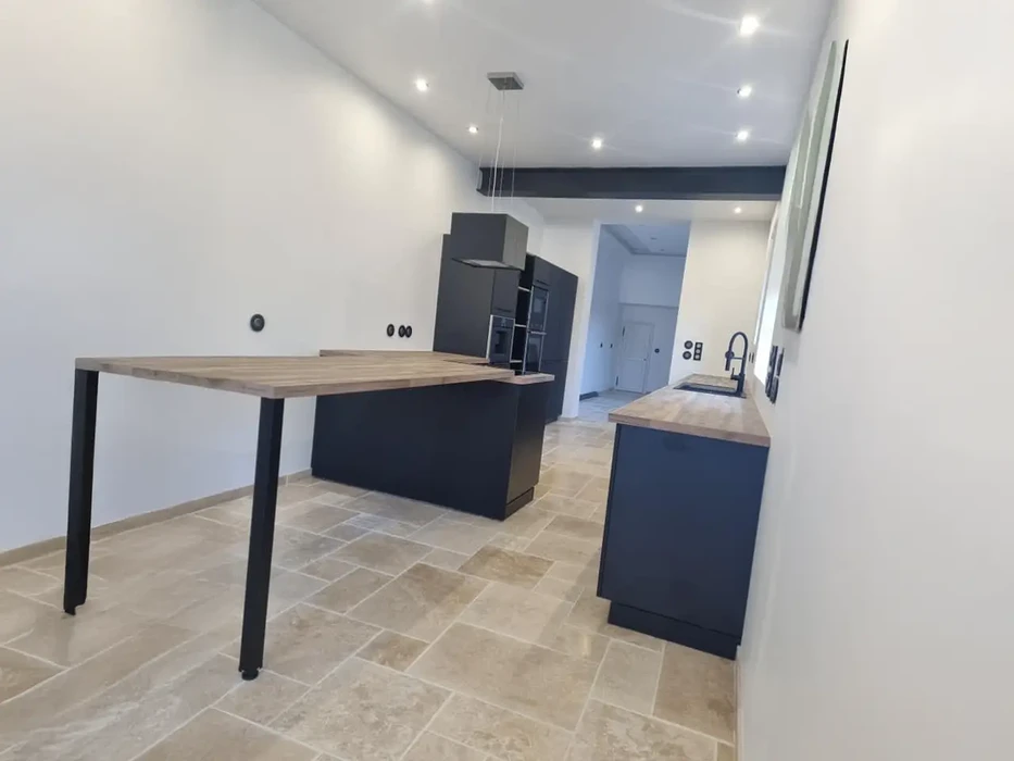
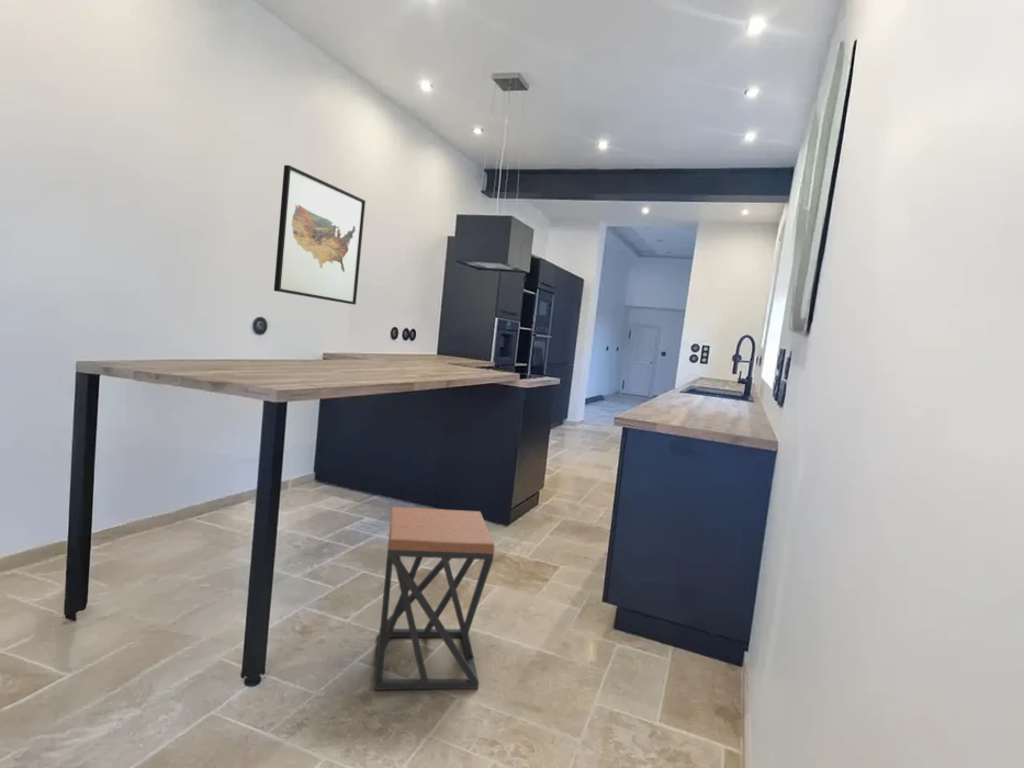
+ wall art (323, 241)
+ stool (426, 586)
